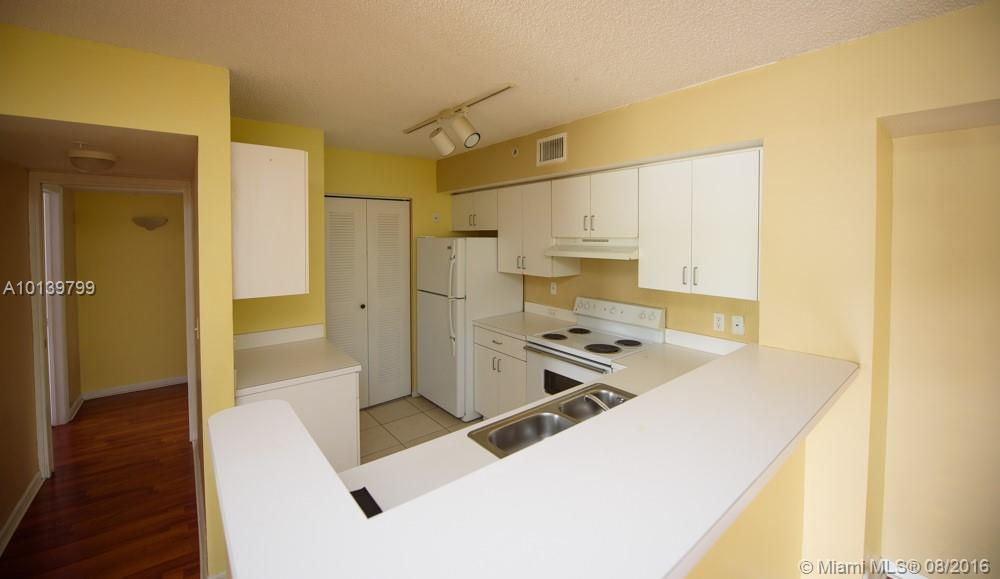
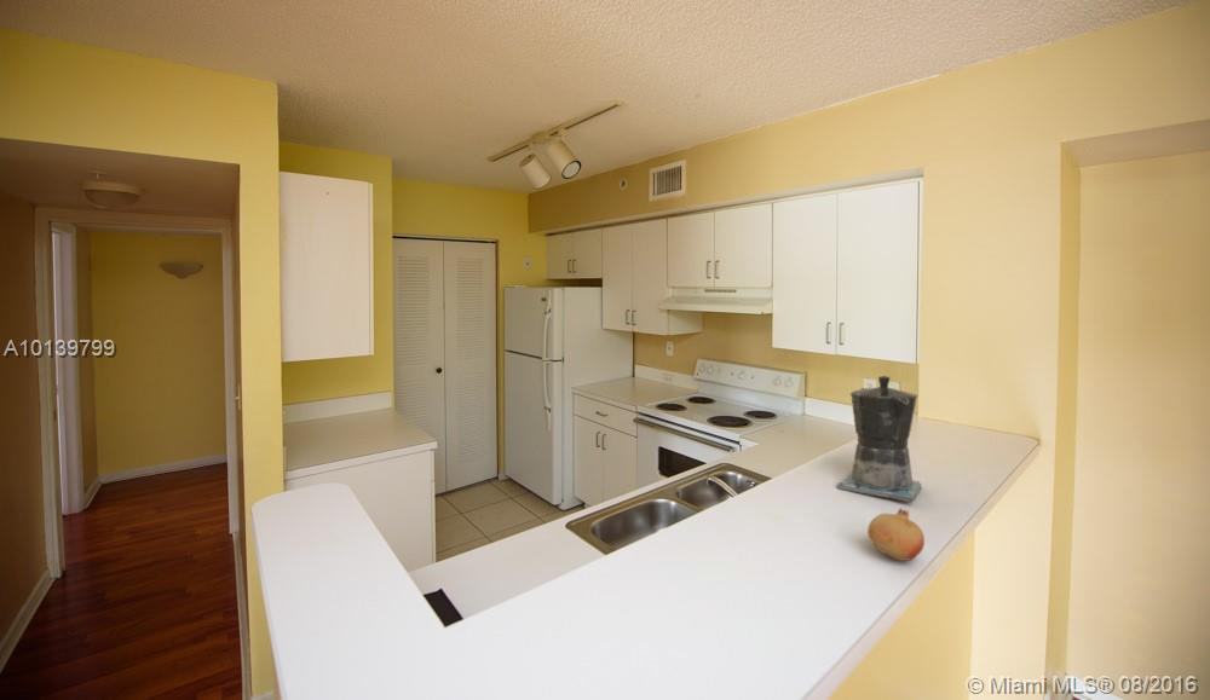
+ fruit (895, 533)
+ coffee maker (881, 432)
